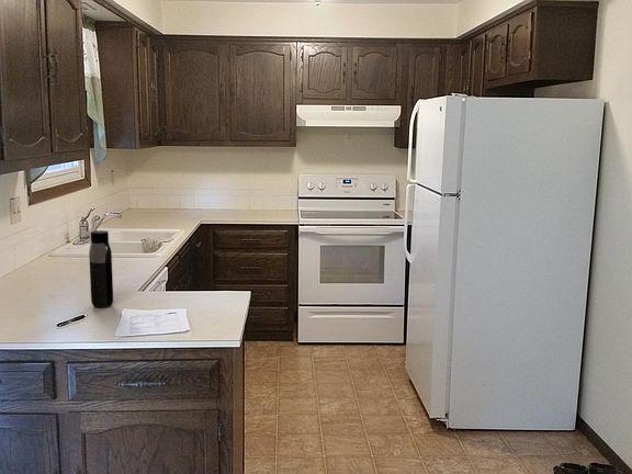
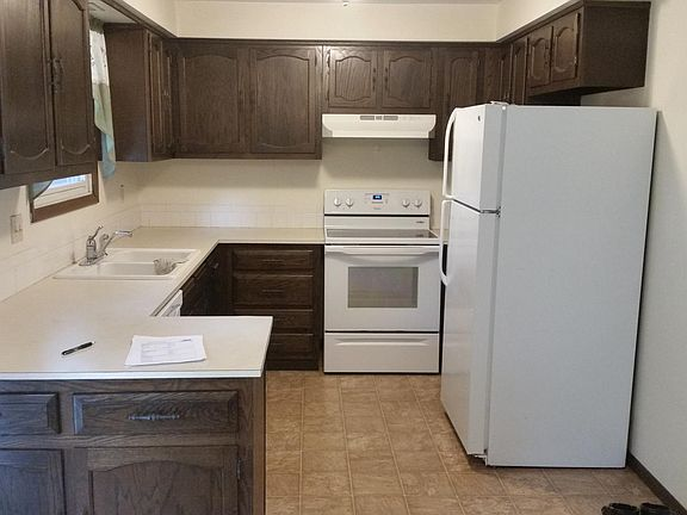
- water bottle (101, 269)
